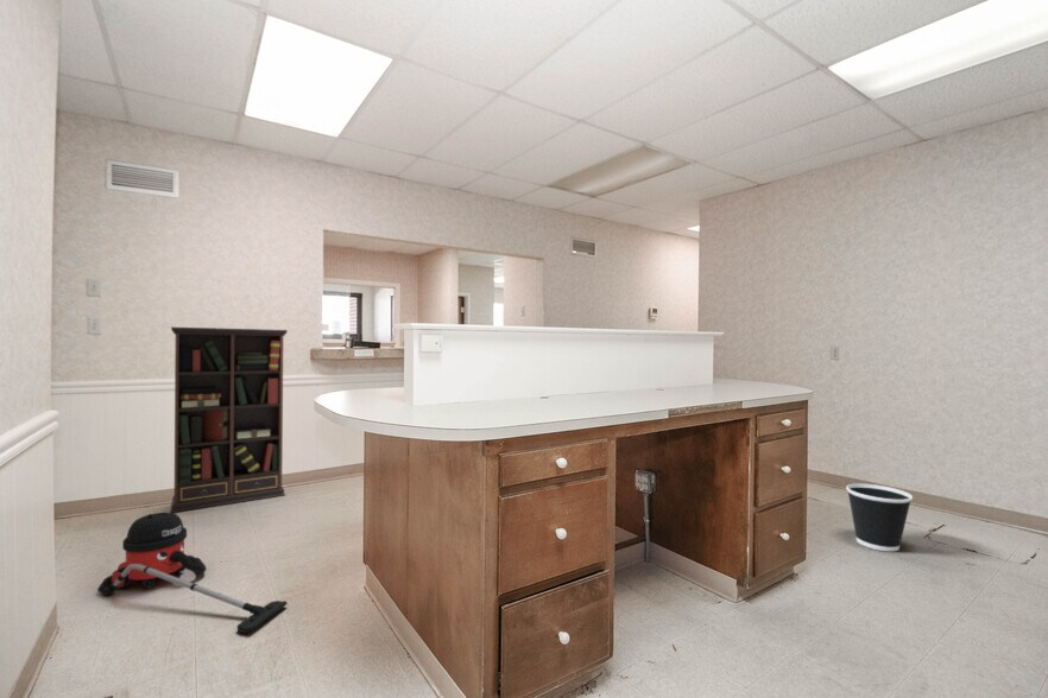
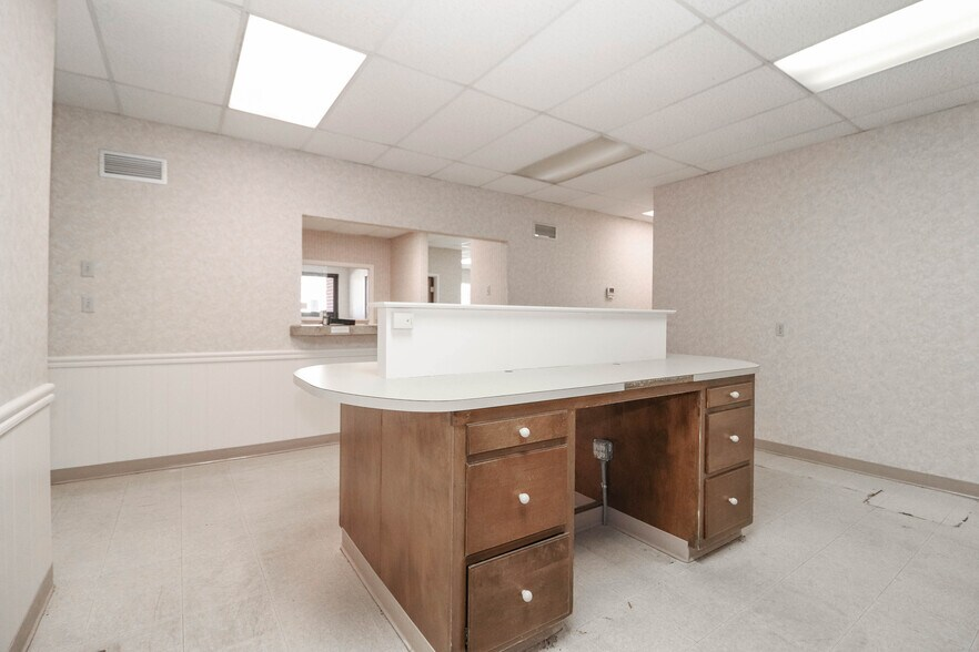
- vacuum cleaner (190, 560)
- wastebasket (877, 518)
- bookcase (231, 414)
